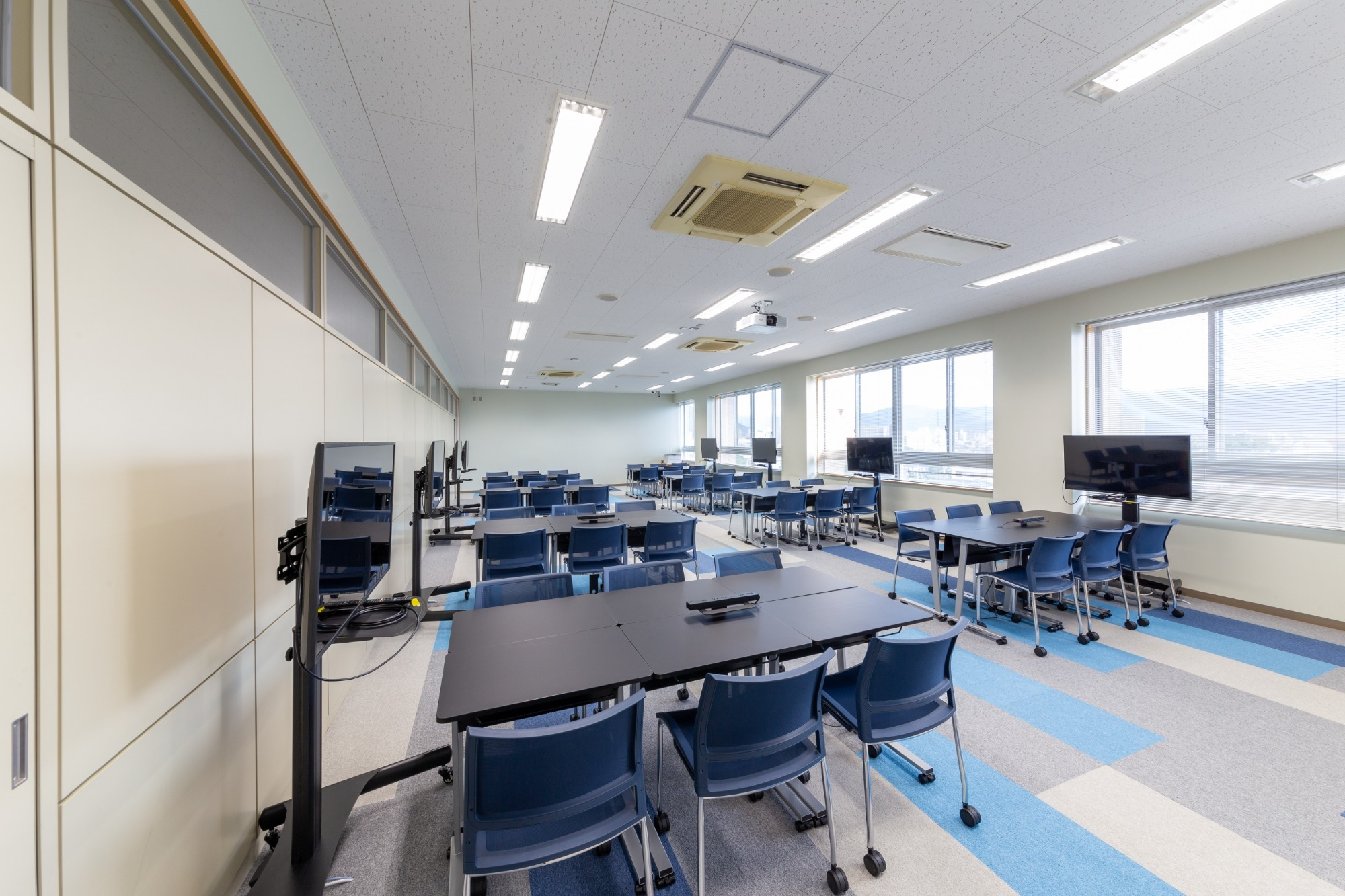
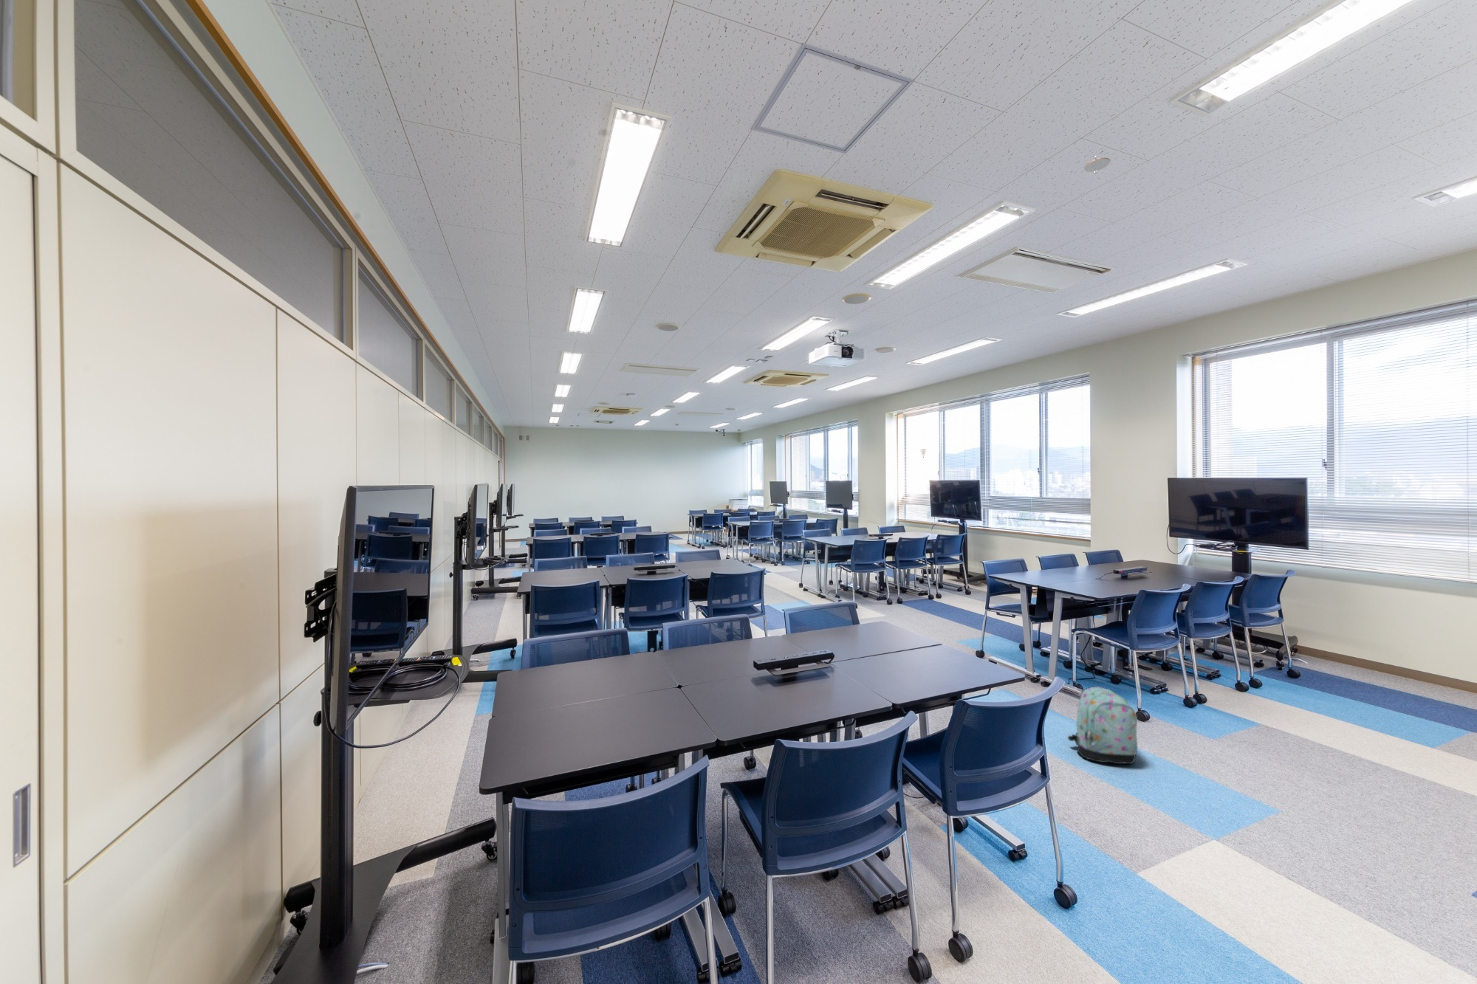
+ recessed light (1097, 164)
+ backpack (1107, 724)
